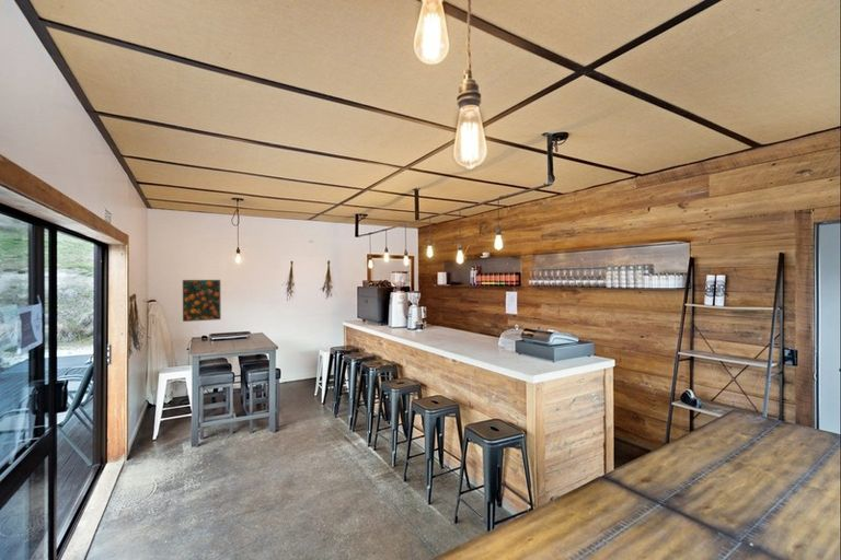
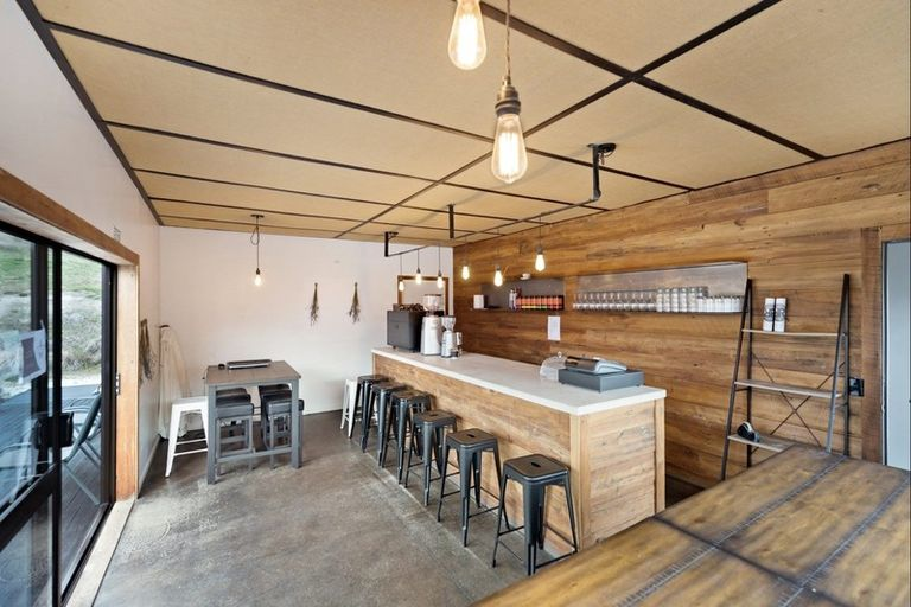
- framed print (201, 300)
